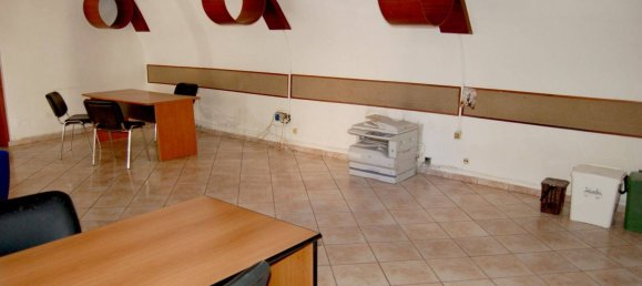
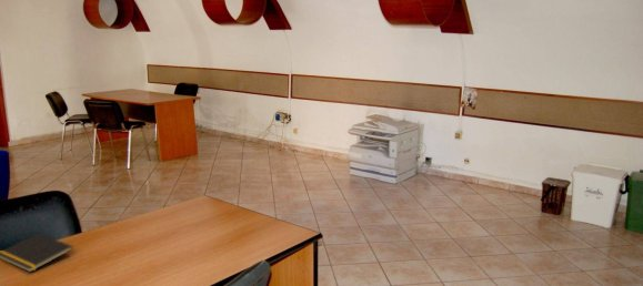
+ notepad (34, 251)
